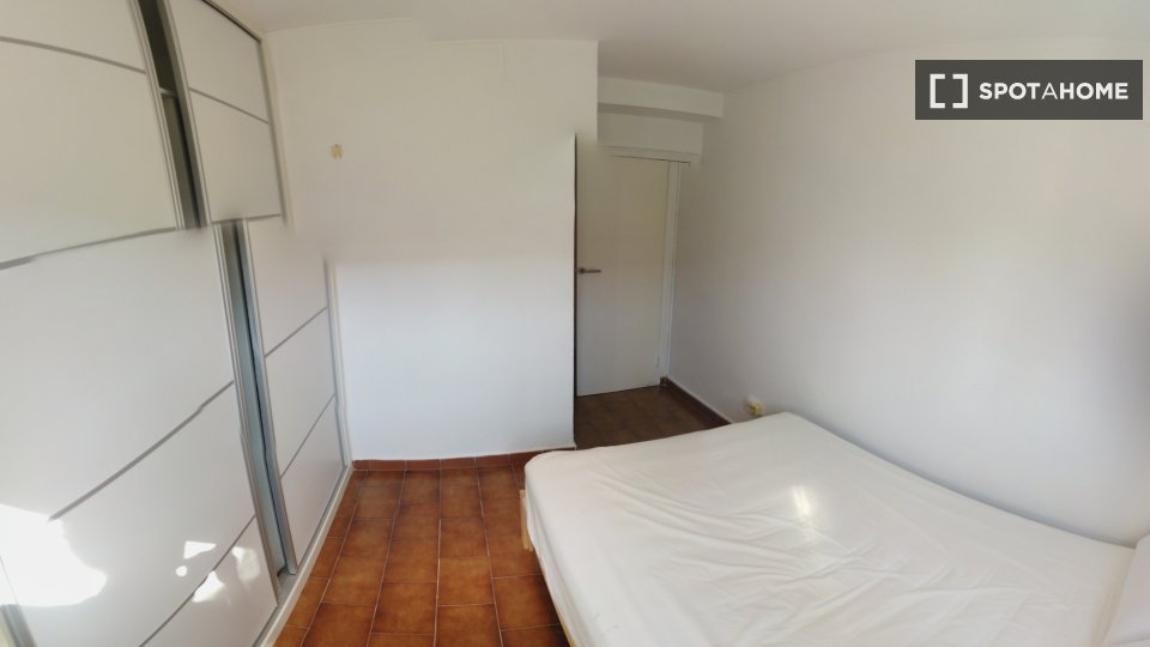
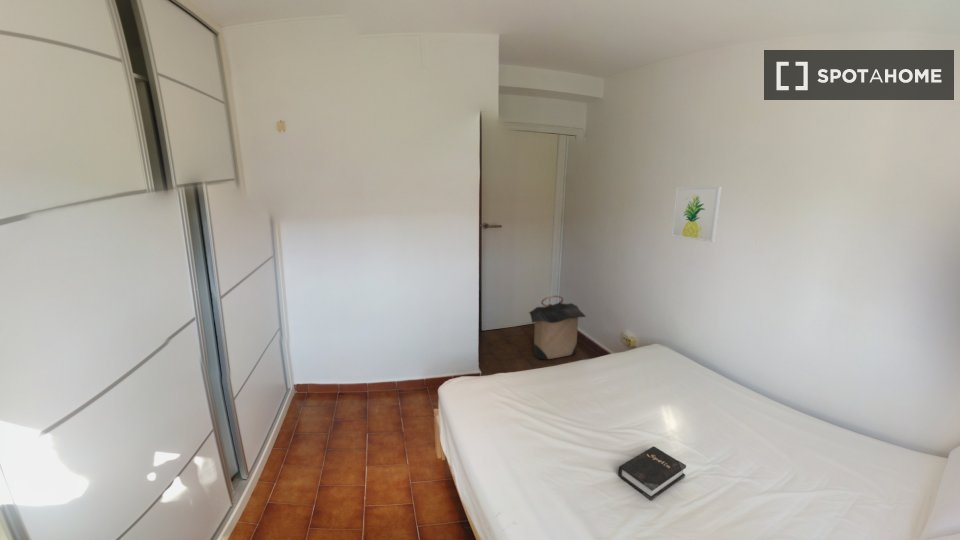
+ hardback book (651, 470)
+ laundry hamper (556, 323)
+ wall art (694, 213)
